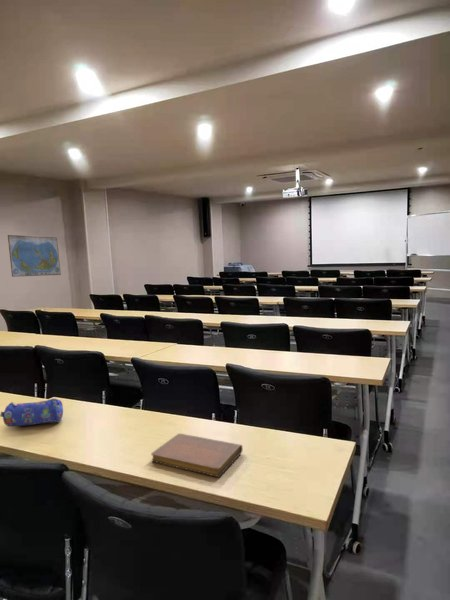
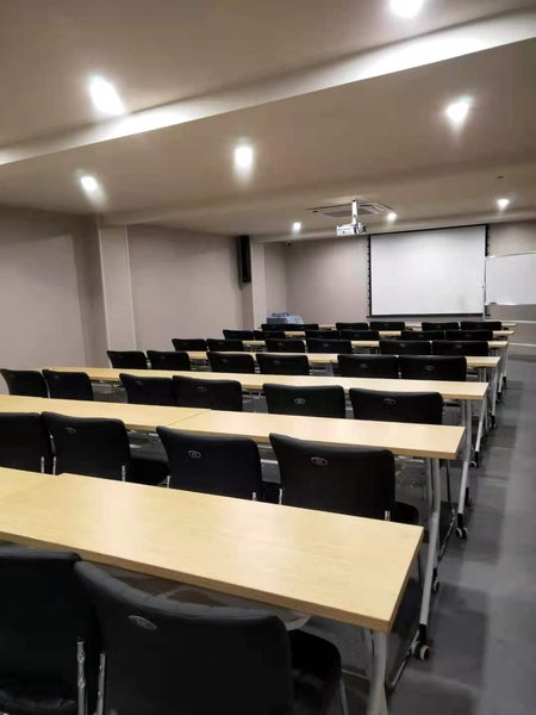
- notebook (197, 452)
- world map (35, 256)
- pencil case (33, 411)
